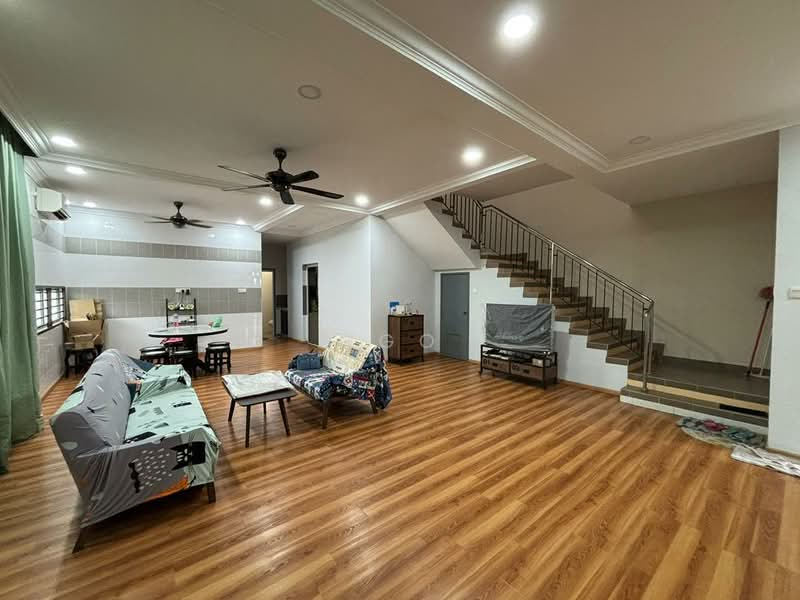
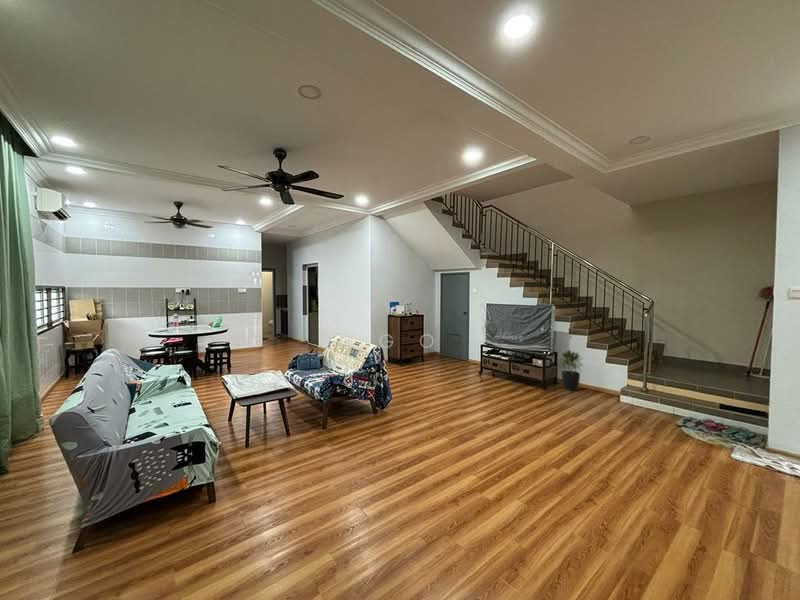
+ potted plant (569, 368)
